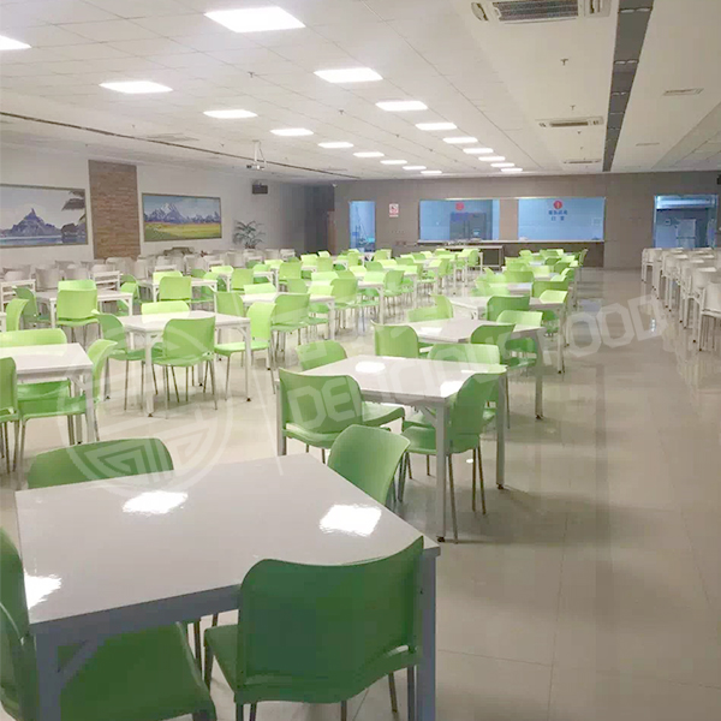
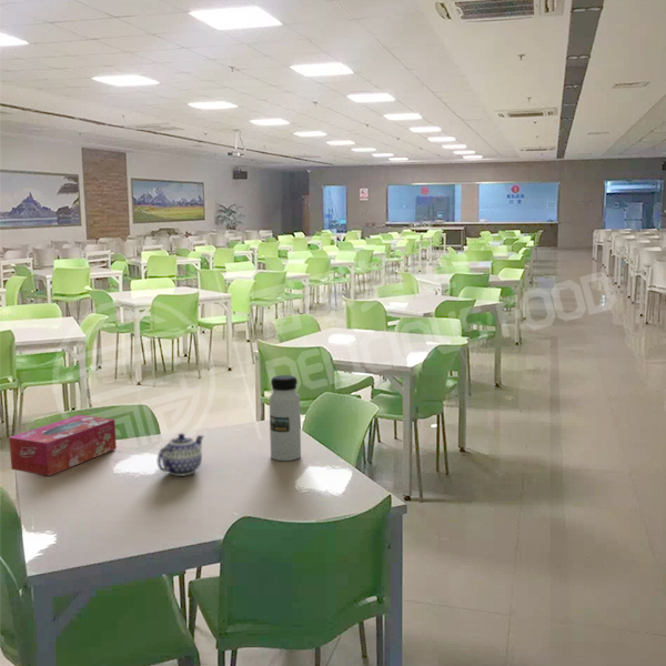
+ water bottle (284, 416)
+ teapot (181, 453)
+ tissue box (64, 443)
